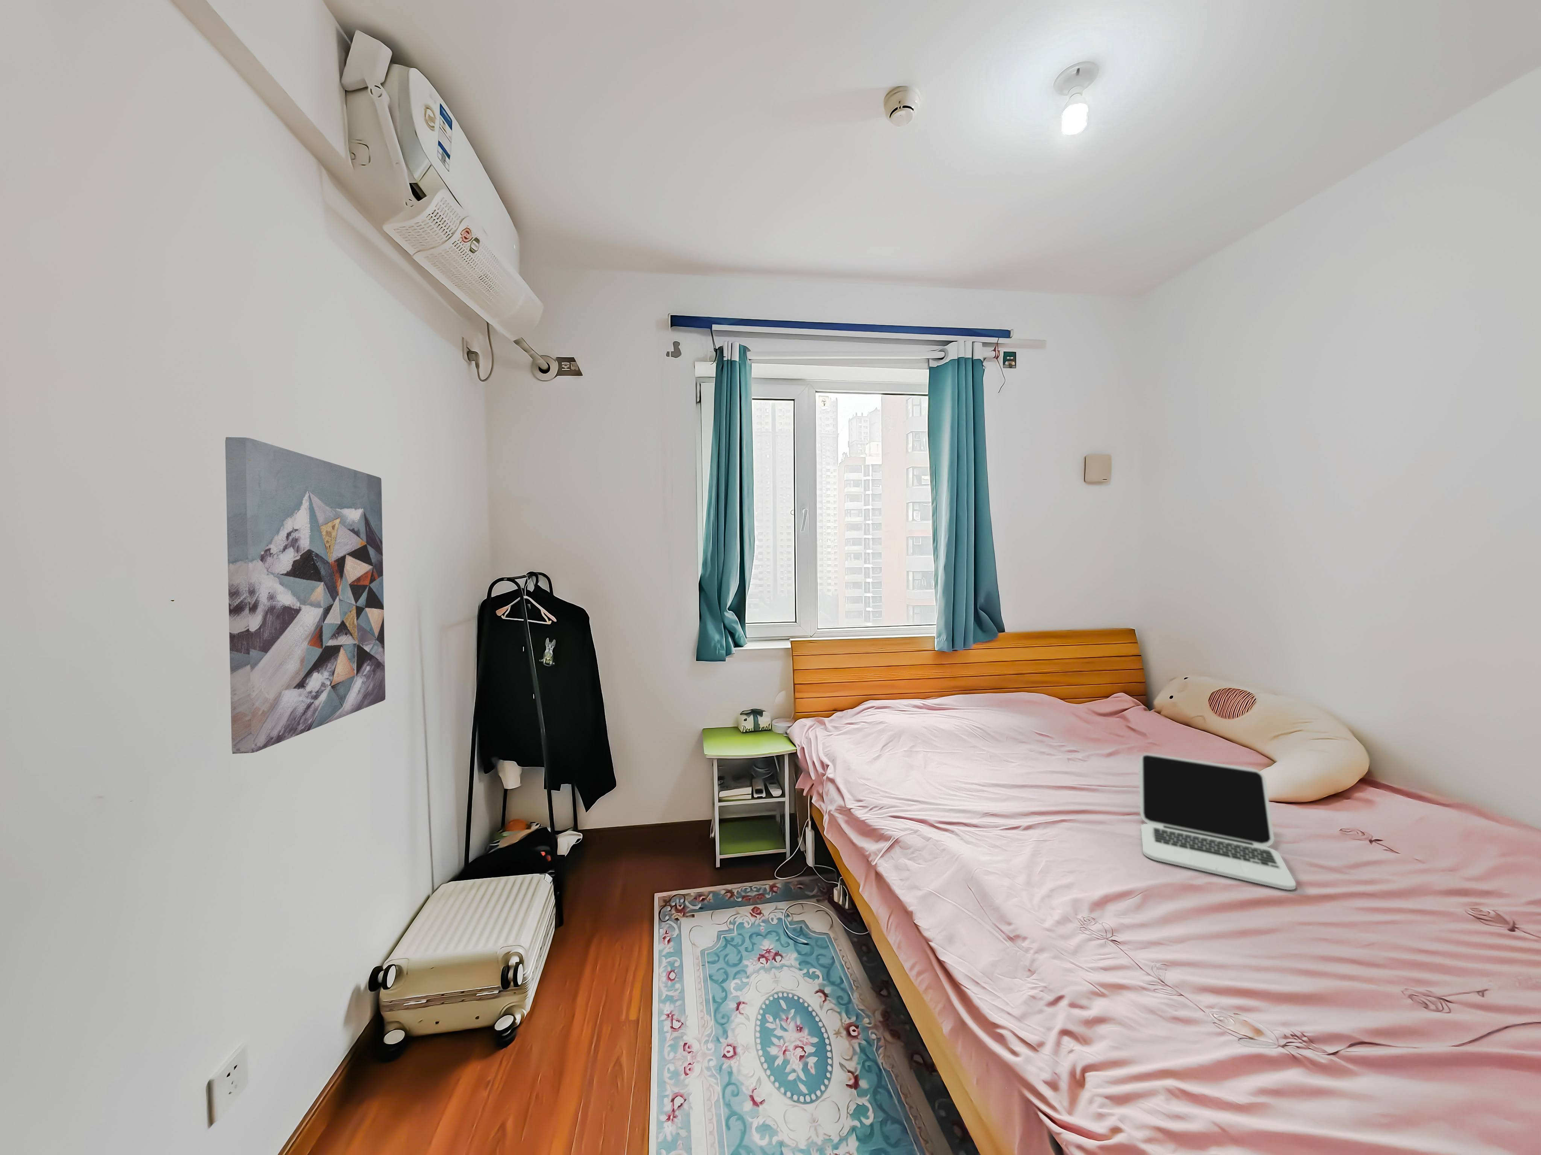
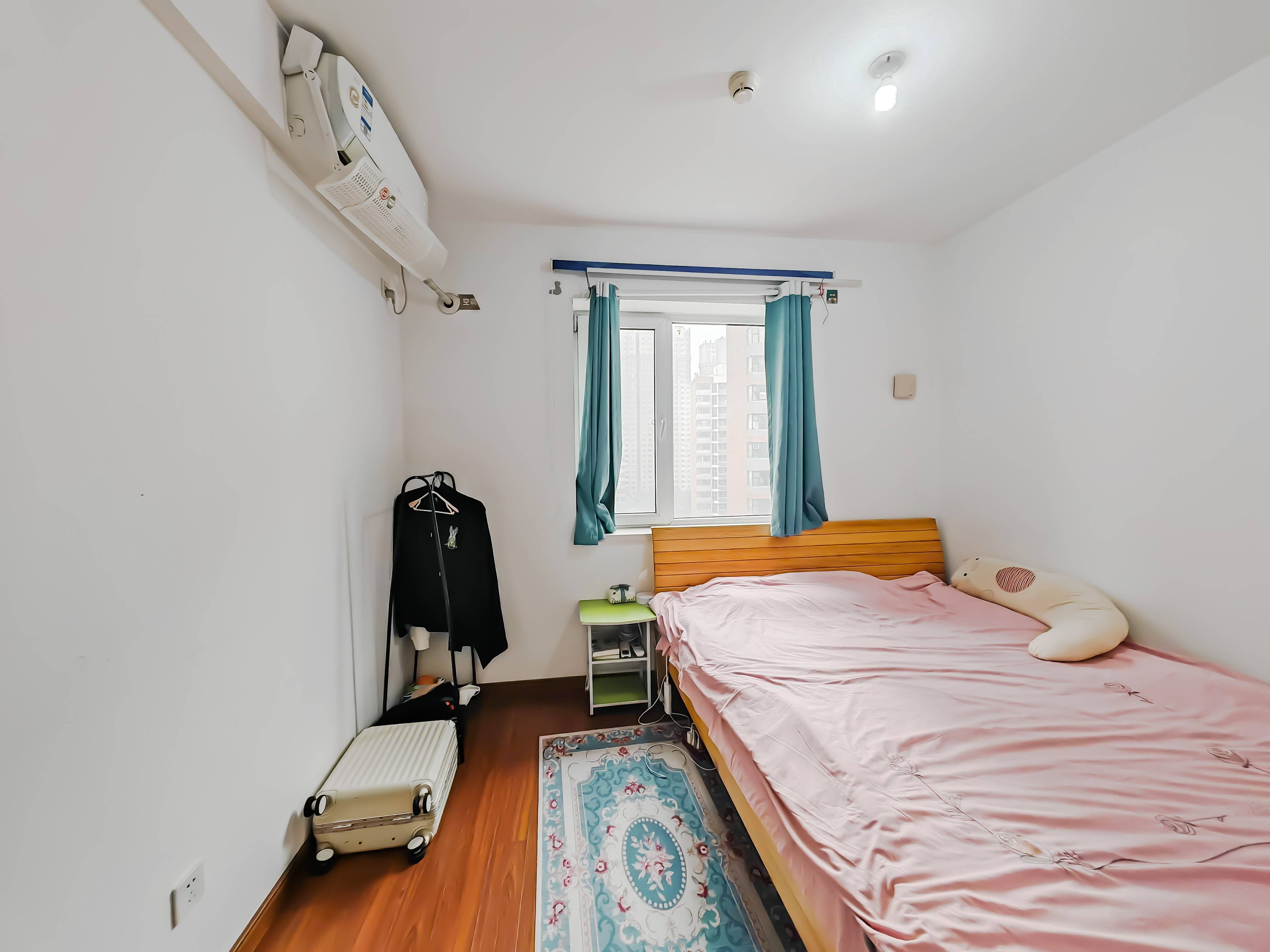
- laptop (1206, 812)
- wall art (319, 592)
